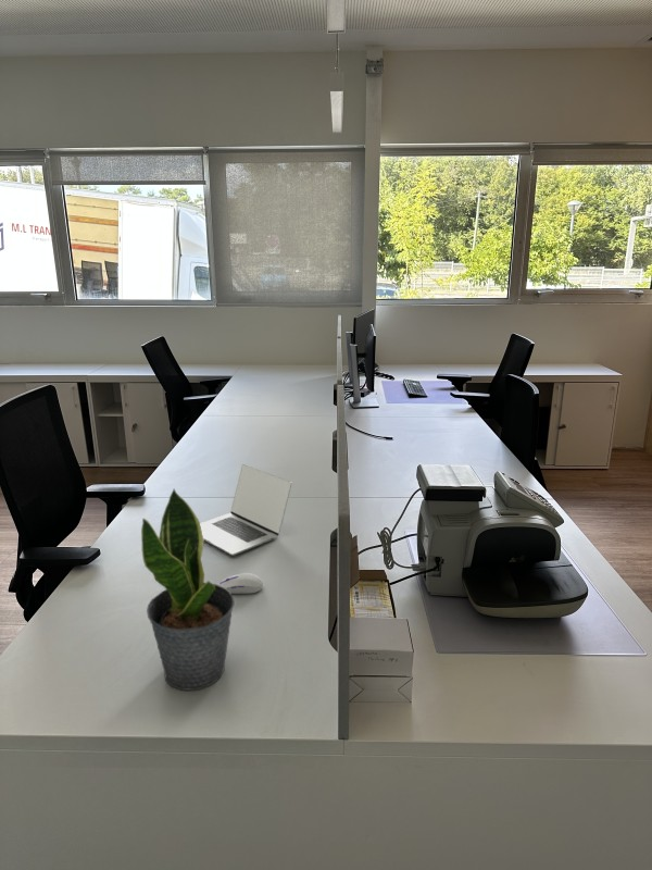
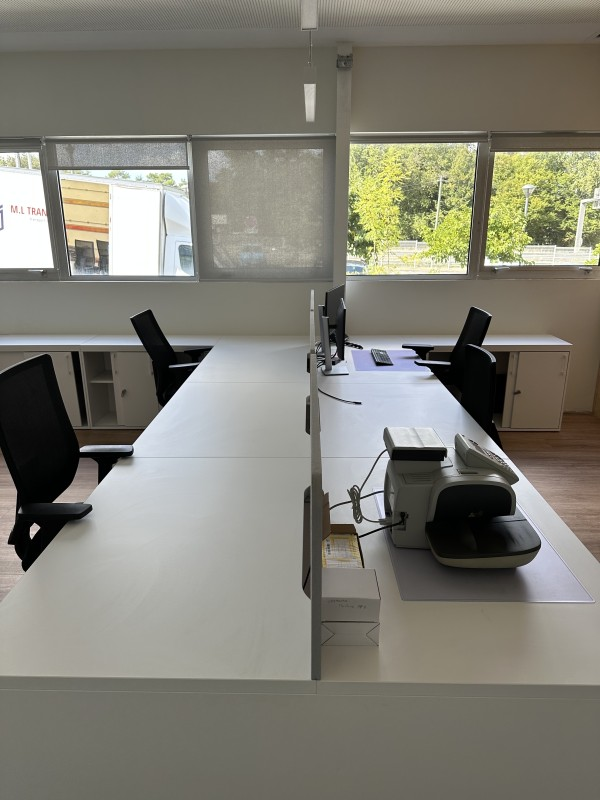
- computer mouse (241, 582)
- potted plant (190, 588)
- laptop (238, 507)
